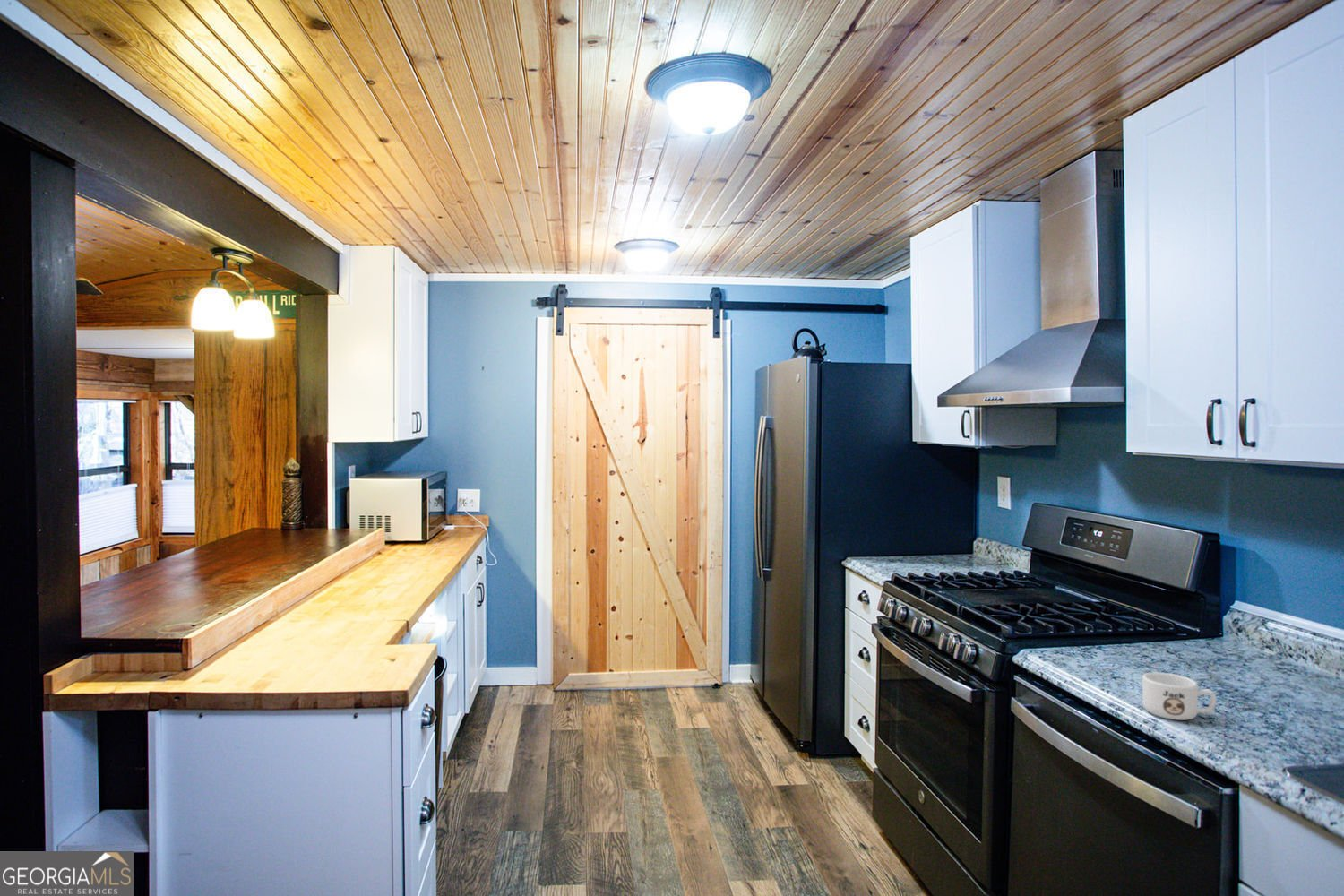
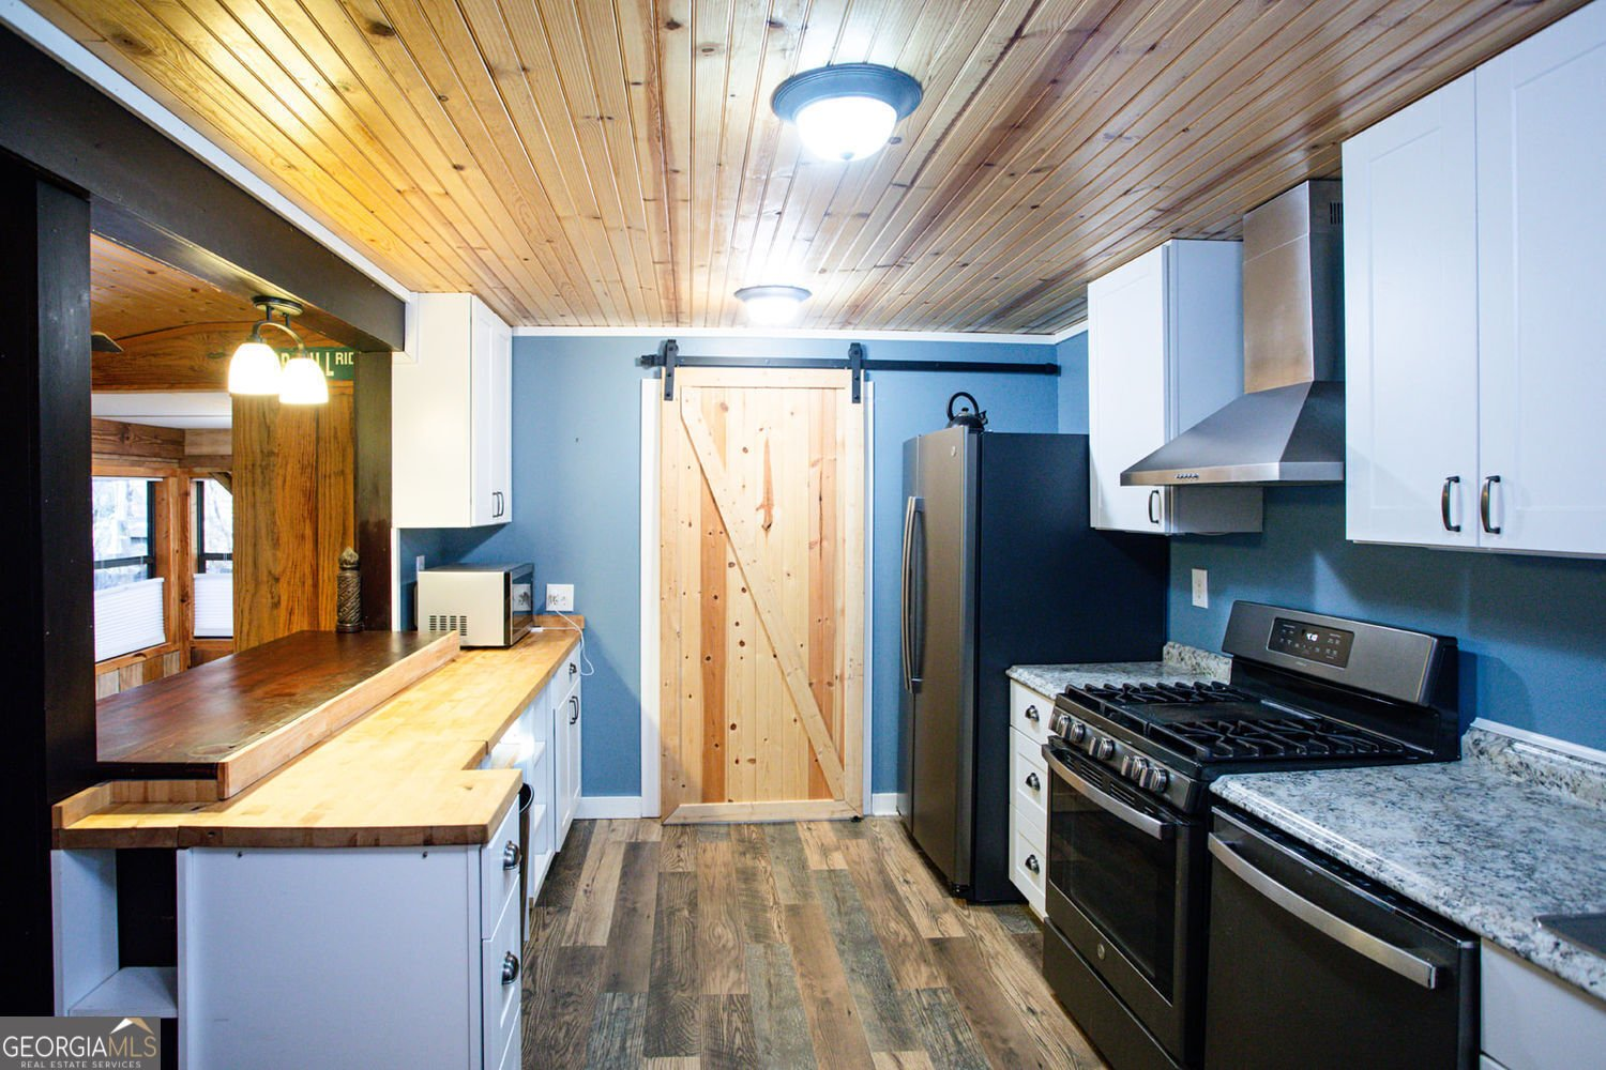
- mug (1178, 697)
